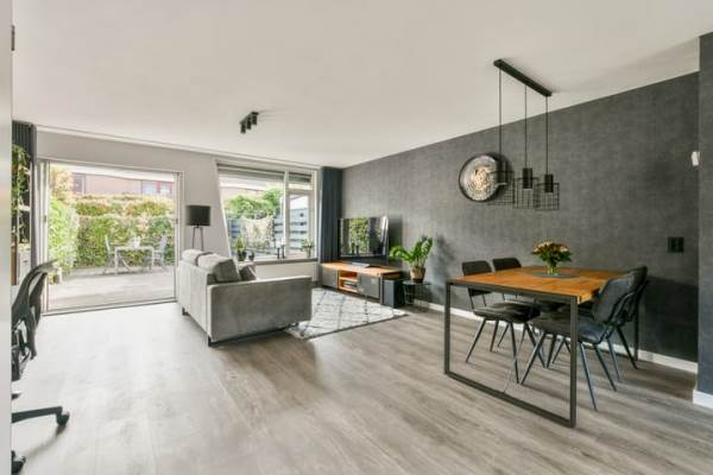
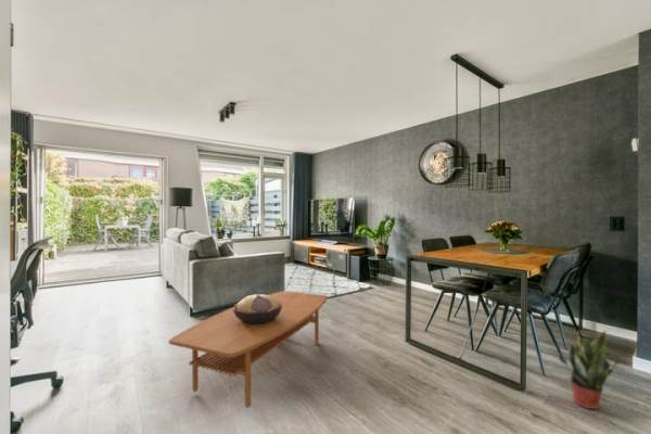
+ potted plant (582, 363)
+ coffee table (265, 339)
+ decorative bowl (257, 306)
